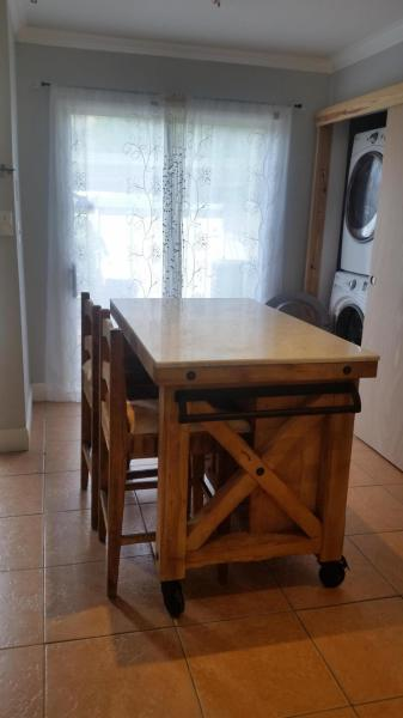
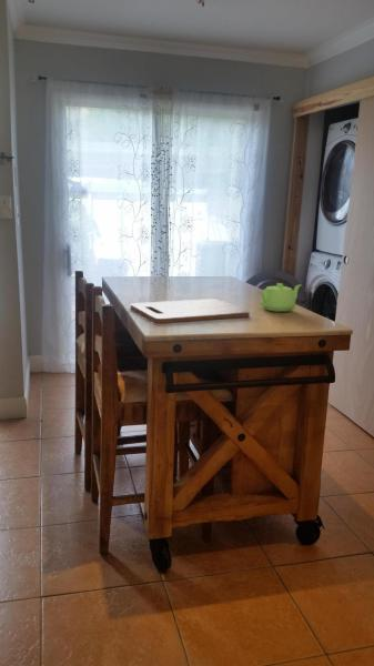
+ teapot (281, 296)
+ cutting board (189, 310)
